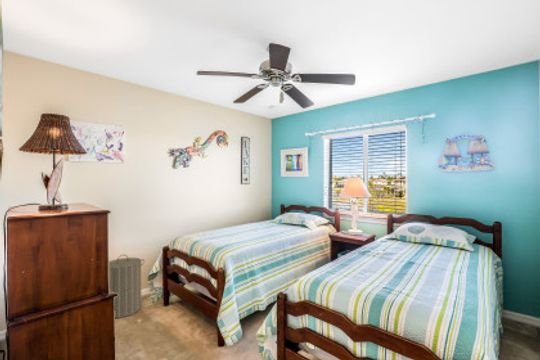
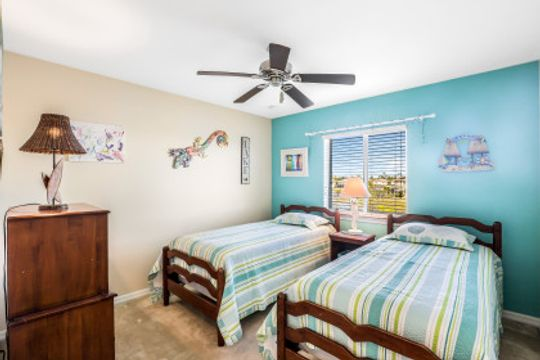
- laundry hamper (123, 282)
